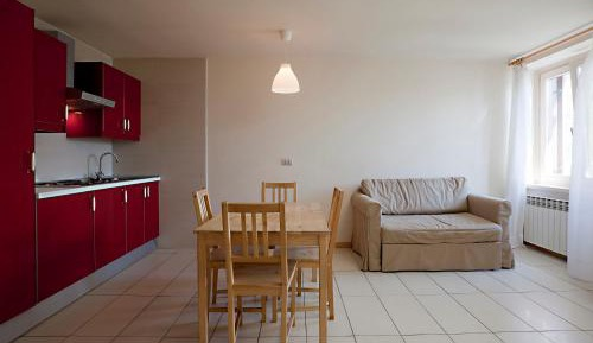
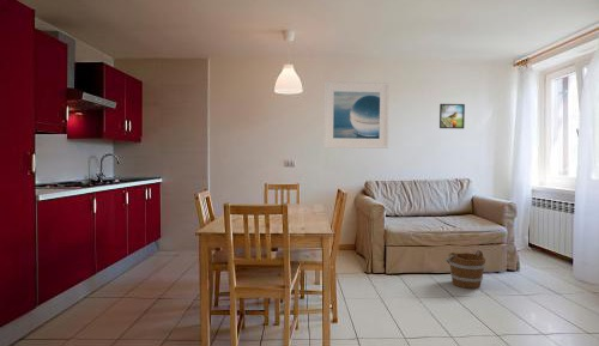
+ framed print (452, 116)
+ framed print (356, 115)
+ bucket (465, 267)
